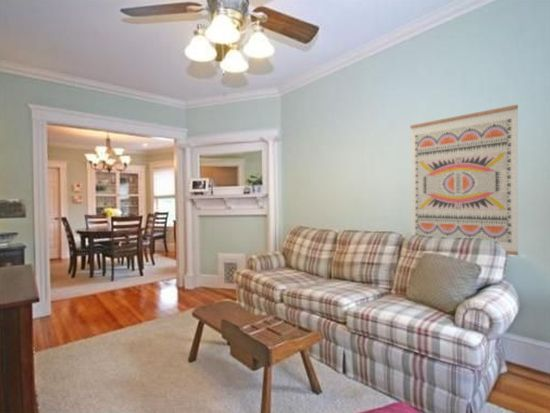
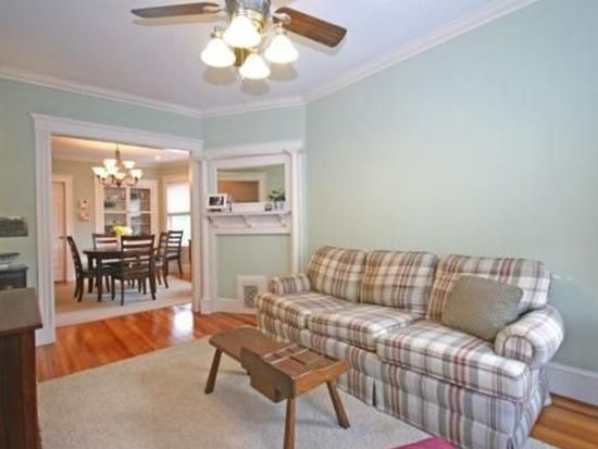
- wall art (458, 183)
